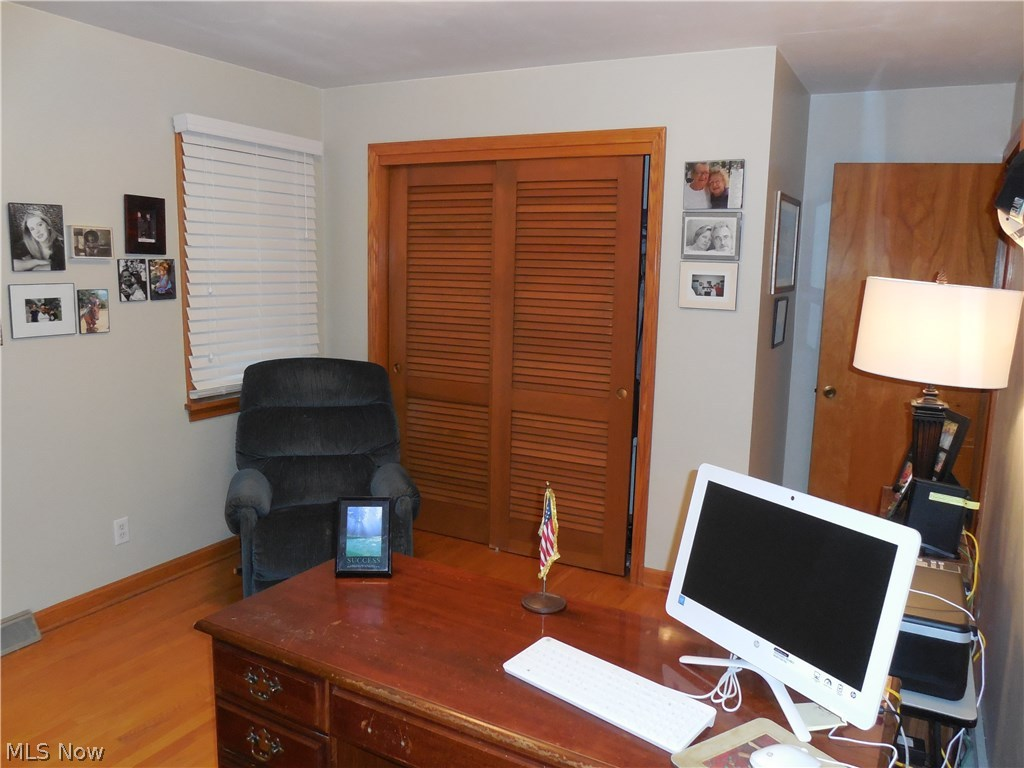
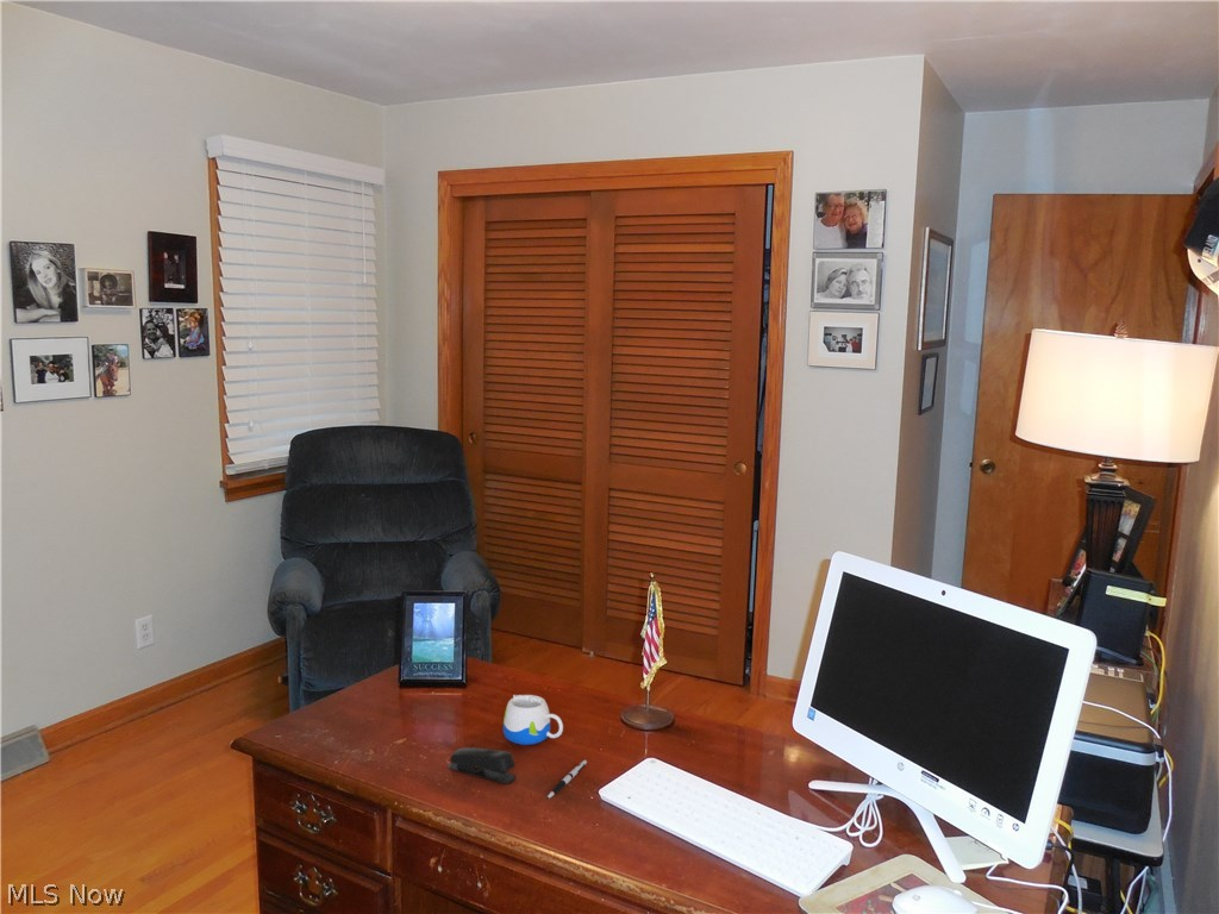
+ stapler (481, 759)
+ mug (533, 718)
+ pen (567, 778)
